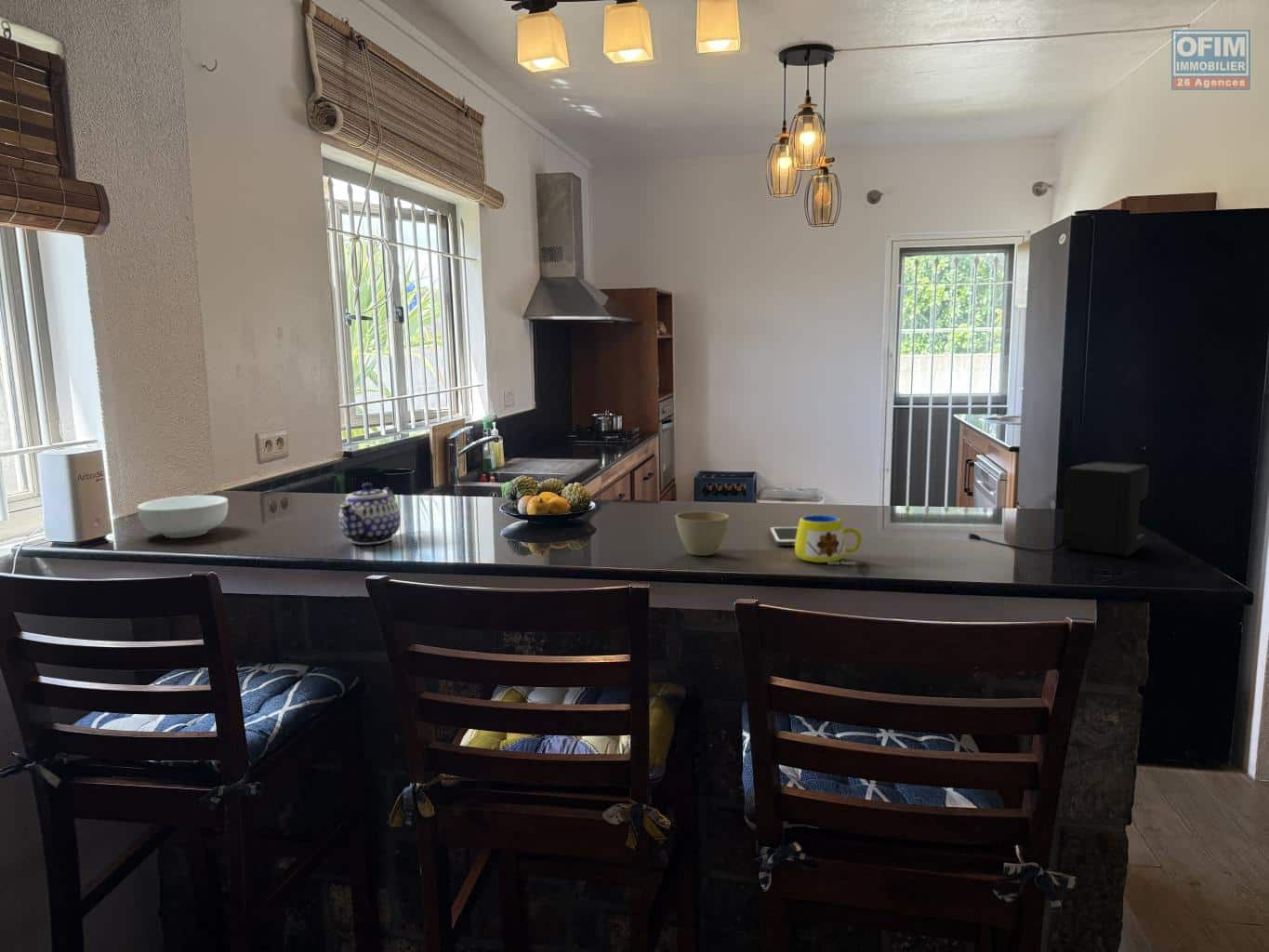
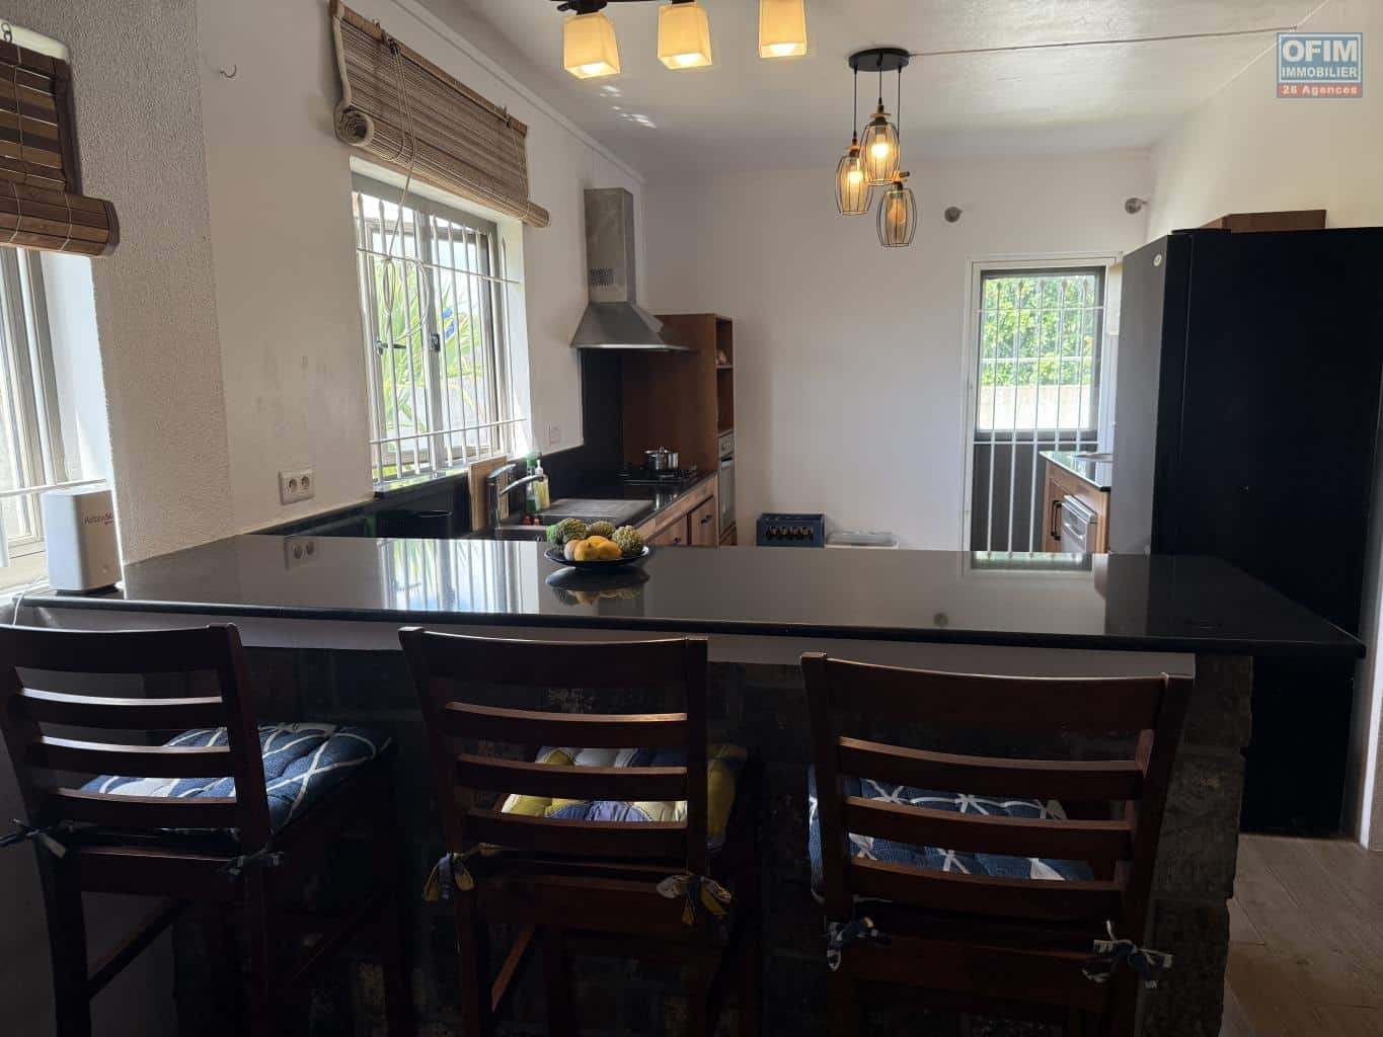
- flower pot (702, 534)
- cell phone (791, 536)
- coffee maker (1064, 502)
- mug (827, 538)
- cereal bowl (184, 518)
- teapot (369, 511)
